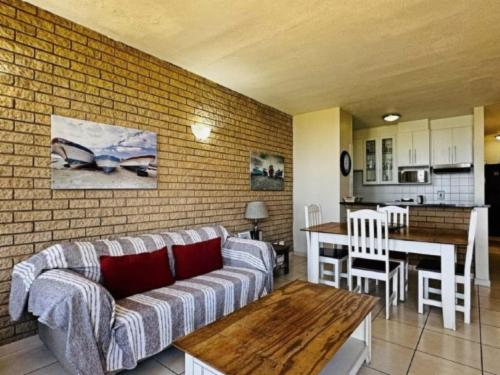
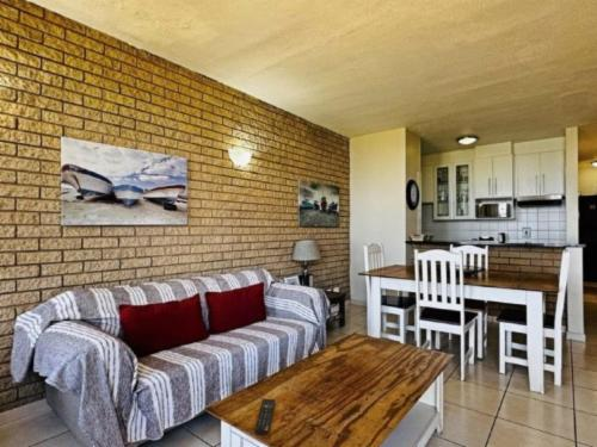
+ remote control (265, 415)
